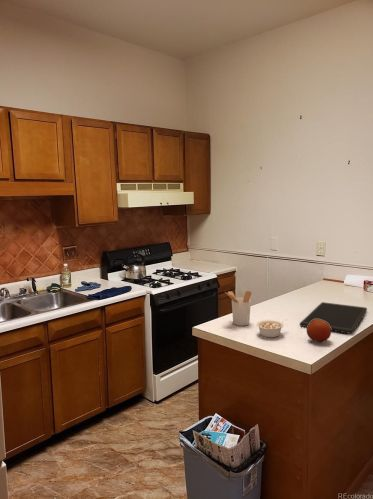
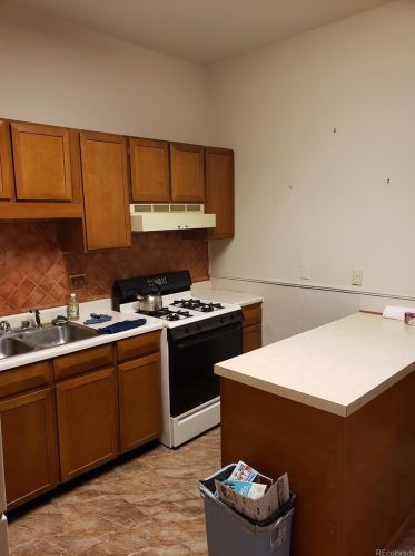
- fruit (318, 330)
- legume (270, 327)
- cutting board (335, 316)
- utensil holder (237, 306)
